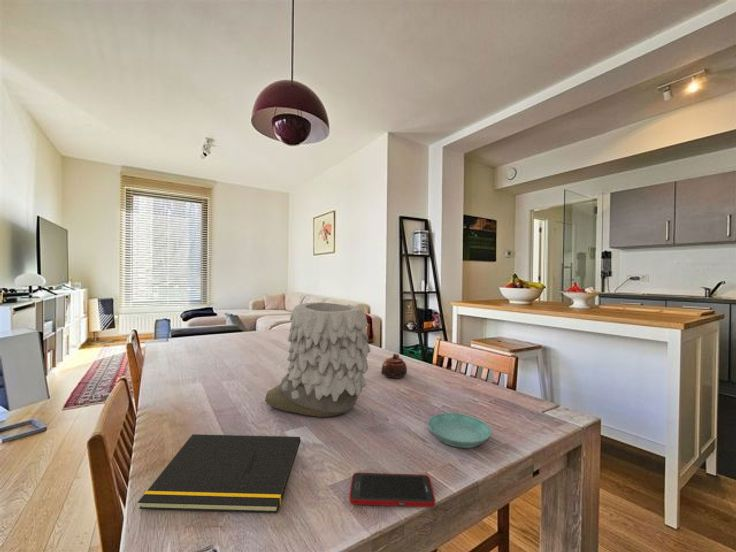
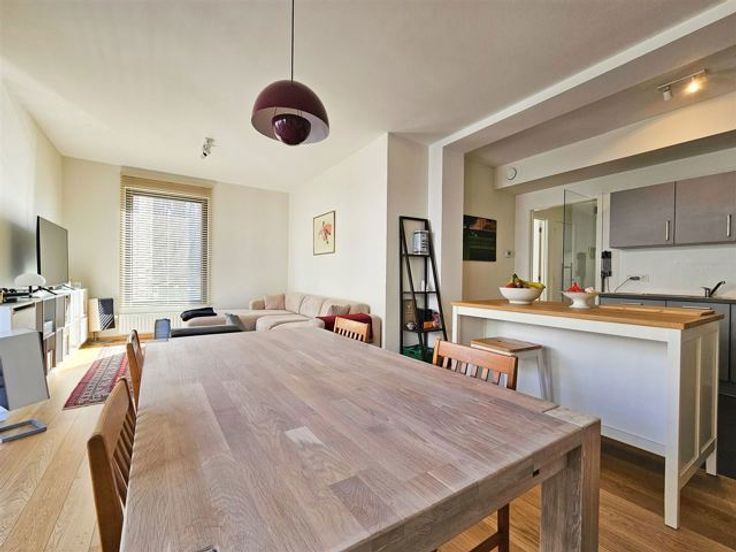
- vase (316, 355)
- teapot (394, 364)
- saucer (458, 431)
- notepad (229, 468)
- cell phone (391, 489)
